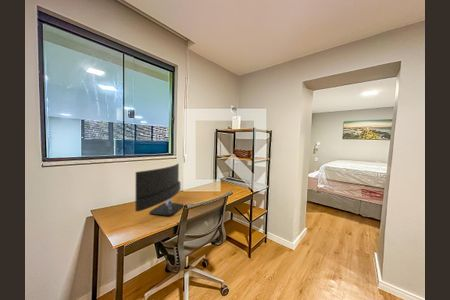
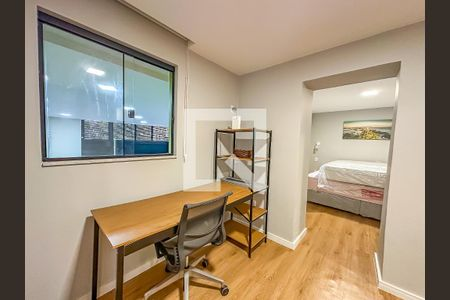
- computer monitor (167, 188)
